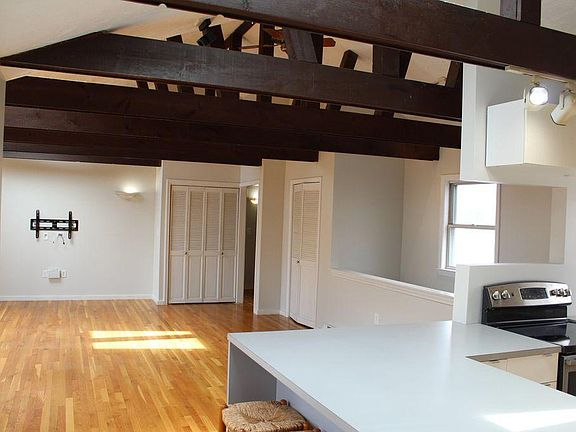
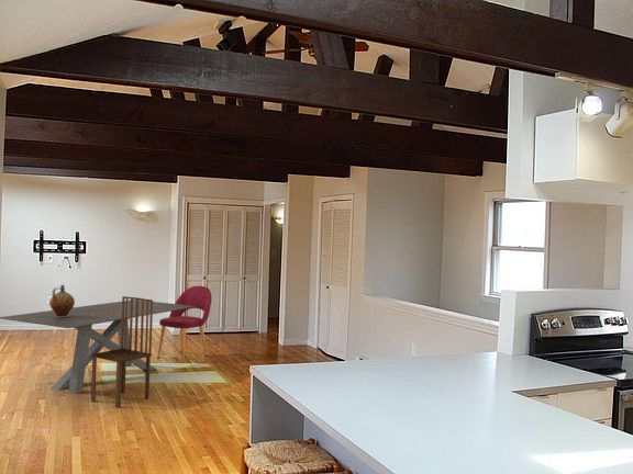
+ dining chair (185, 321)
+ dining chair (122, 349)
+ ceramic jug (62, 301)
+ dining table (106, 345)
